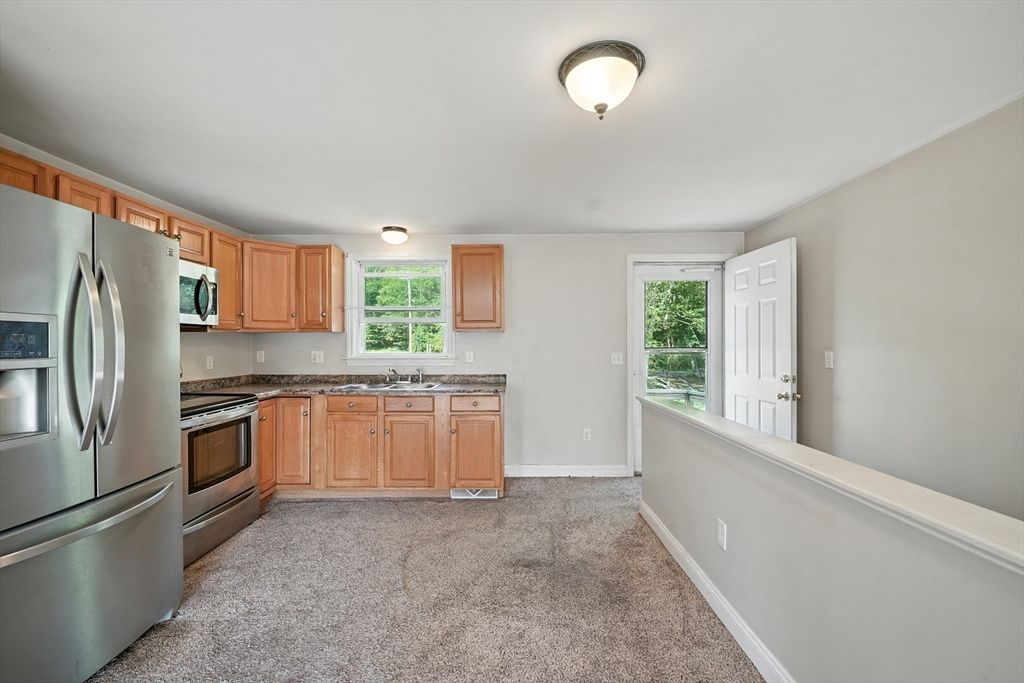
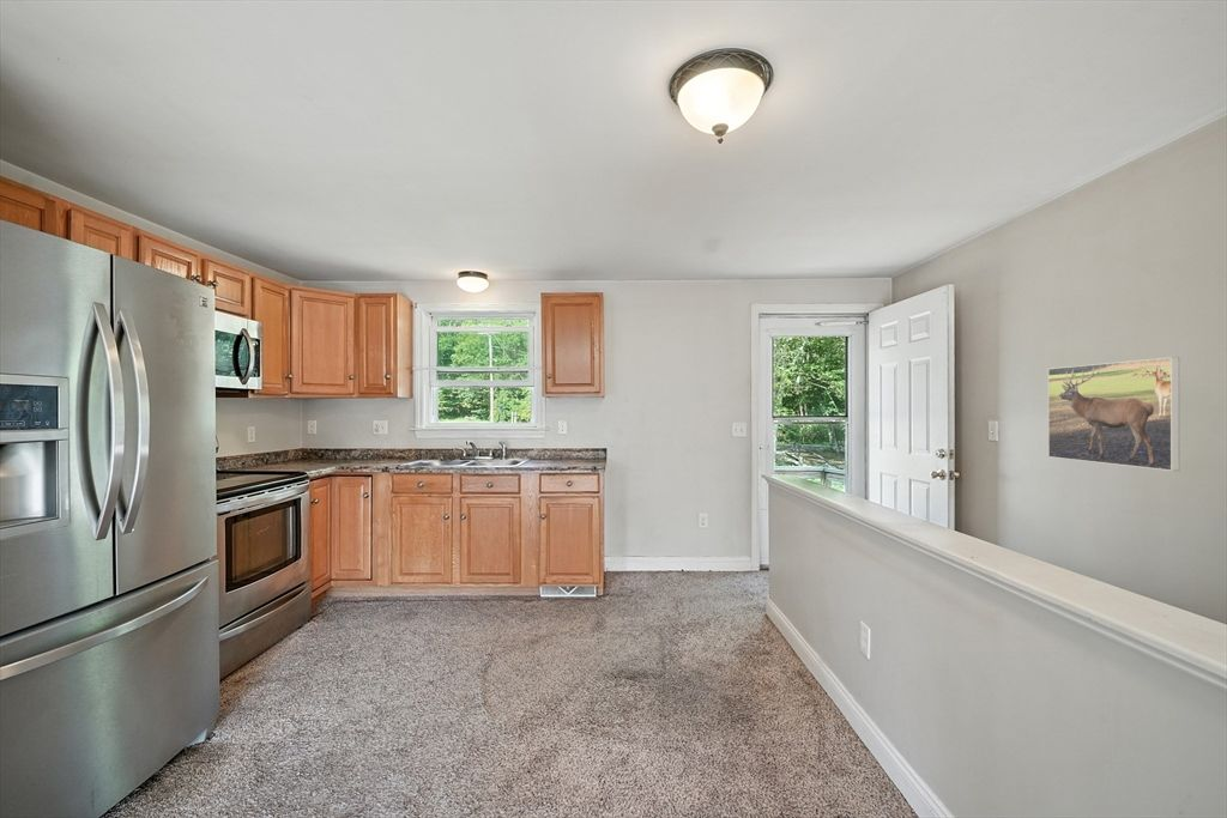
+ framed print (1105, 413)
